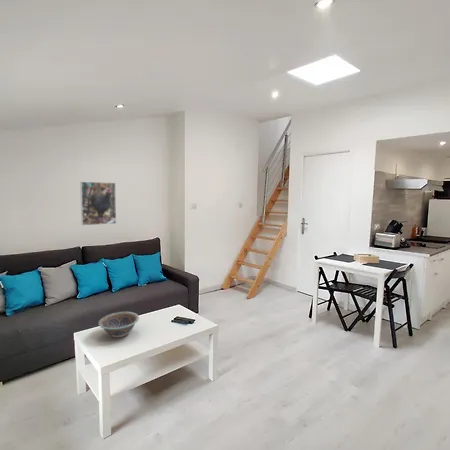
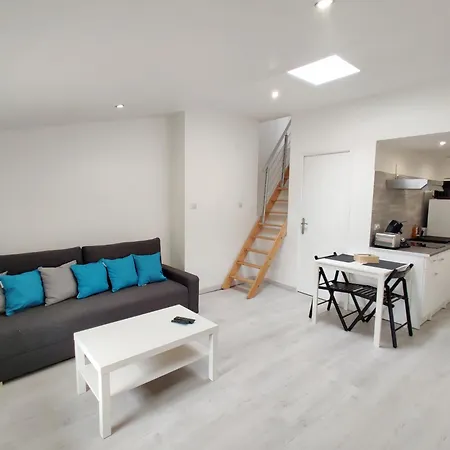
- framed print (98, 203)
- decorative bowl (119, 326)
